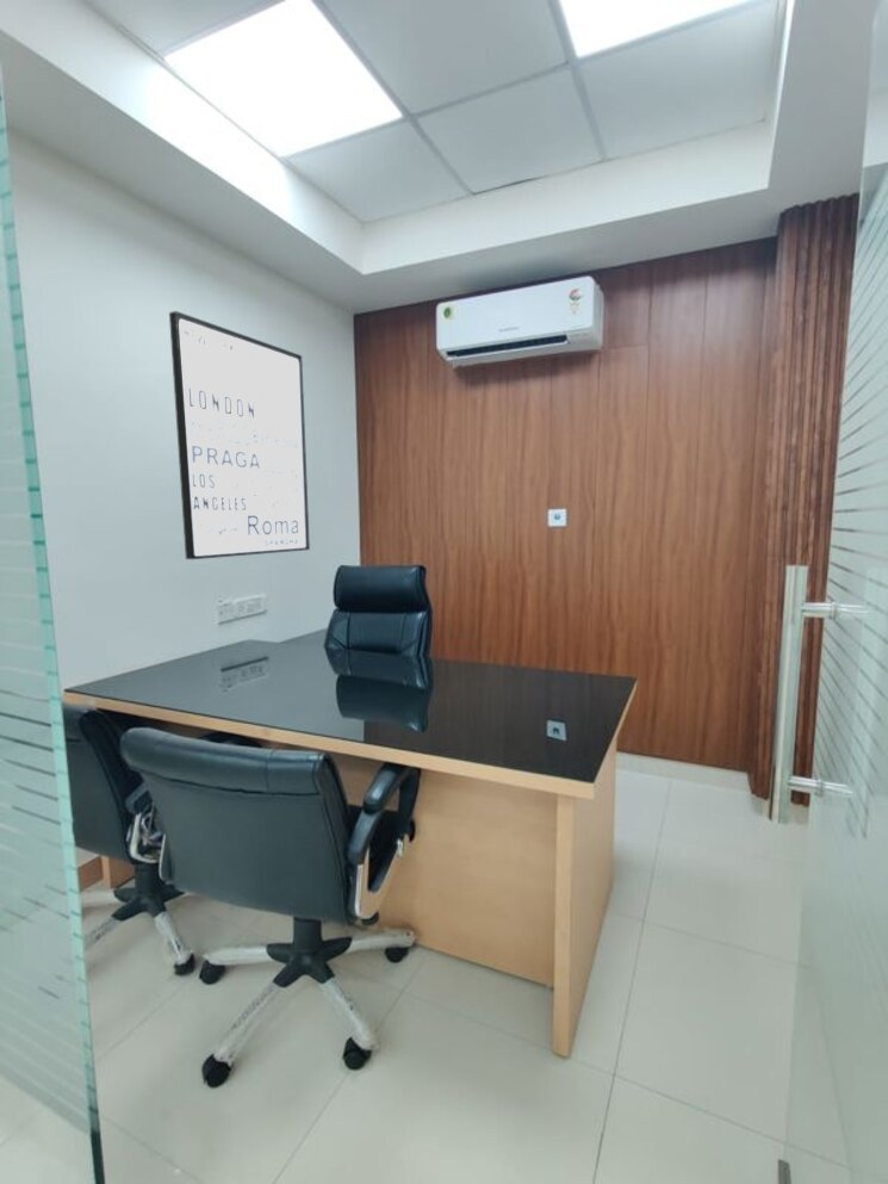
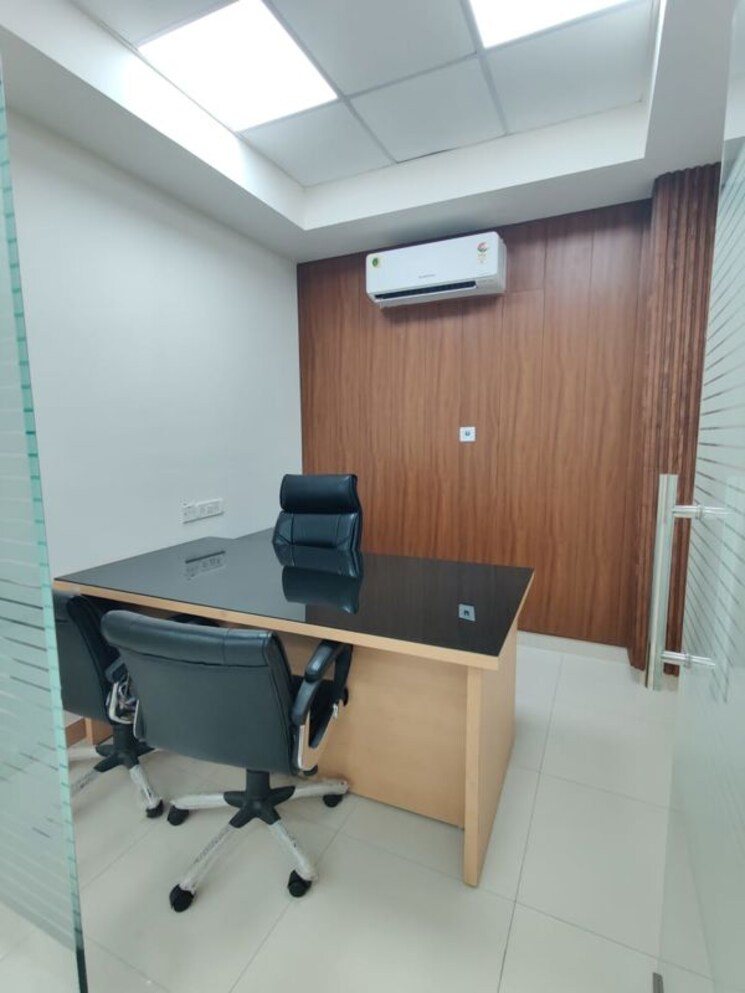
- wall art (249, 447)
